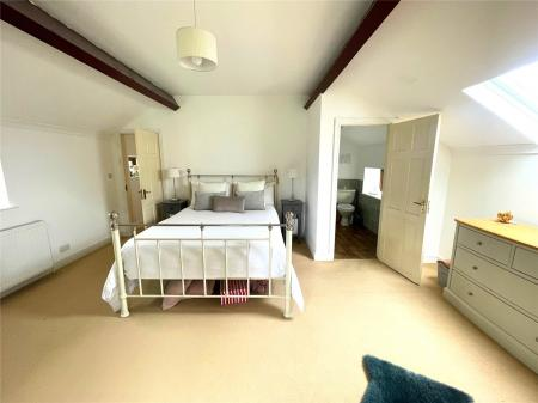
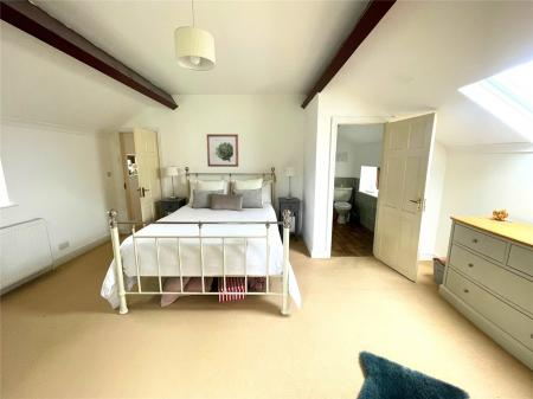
+ wall art (223, 150)
